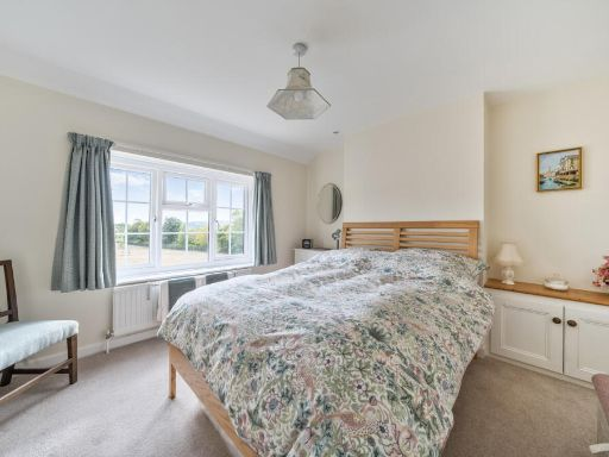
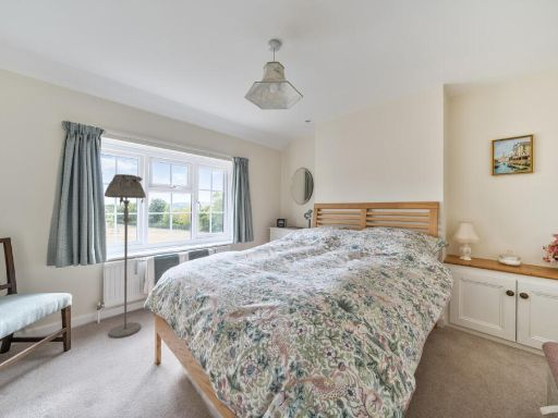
+ floor lamp (125, 253)
